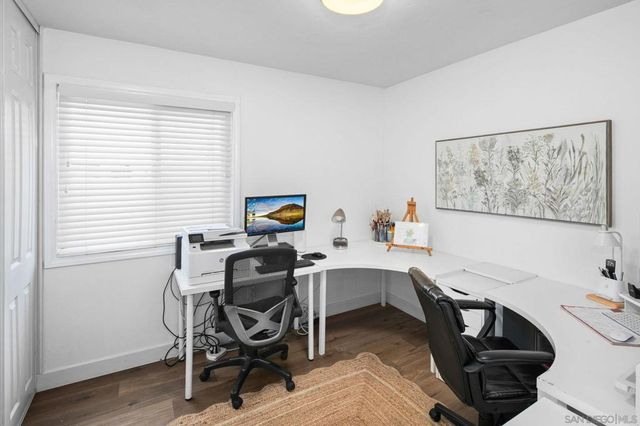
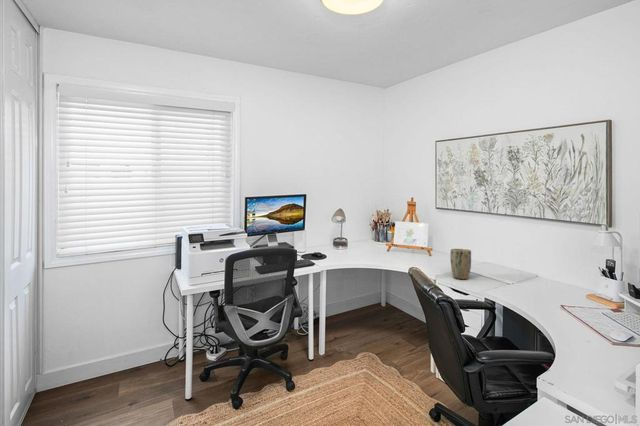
+ plant pot (460, 263)
